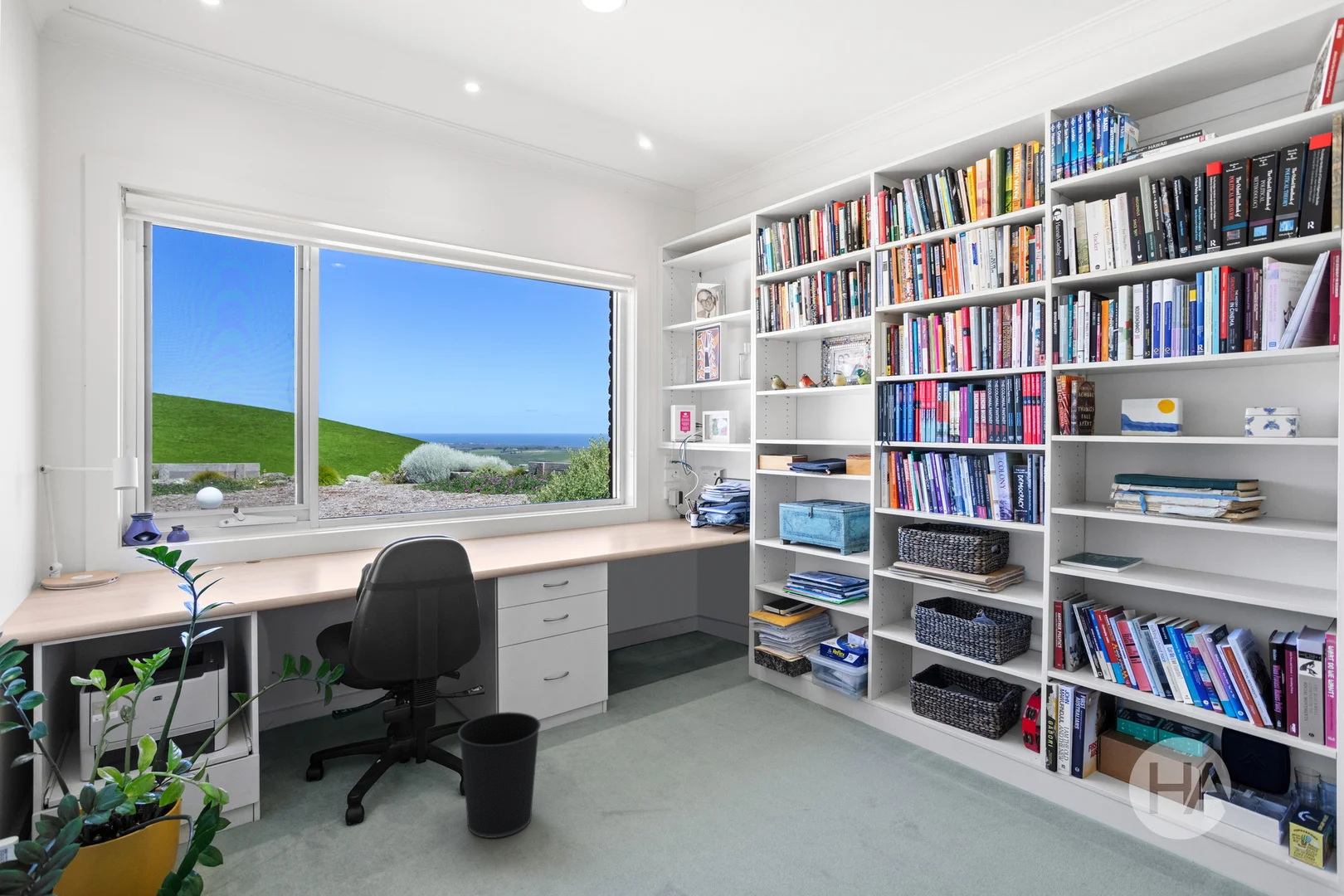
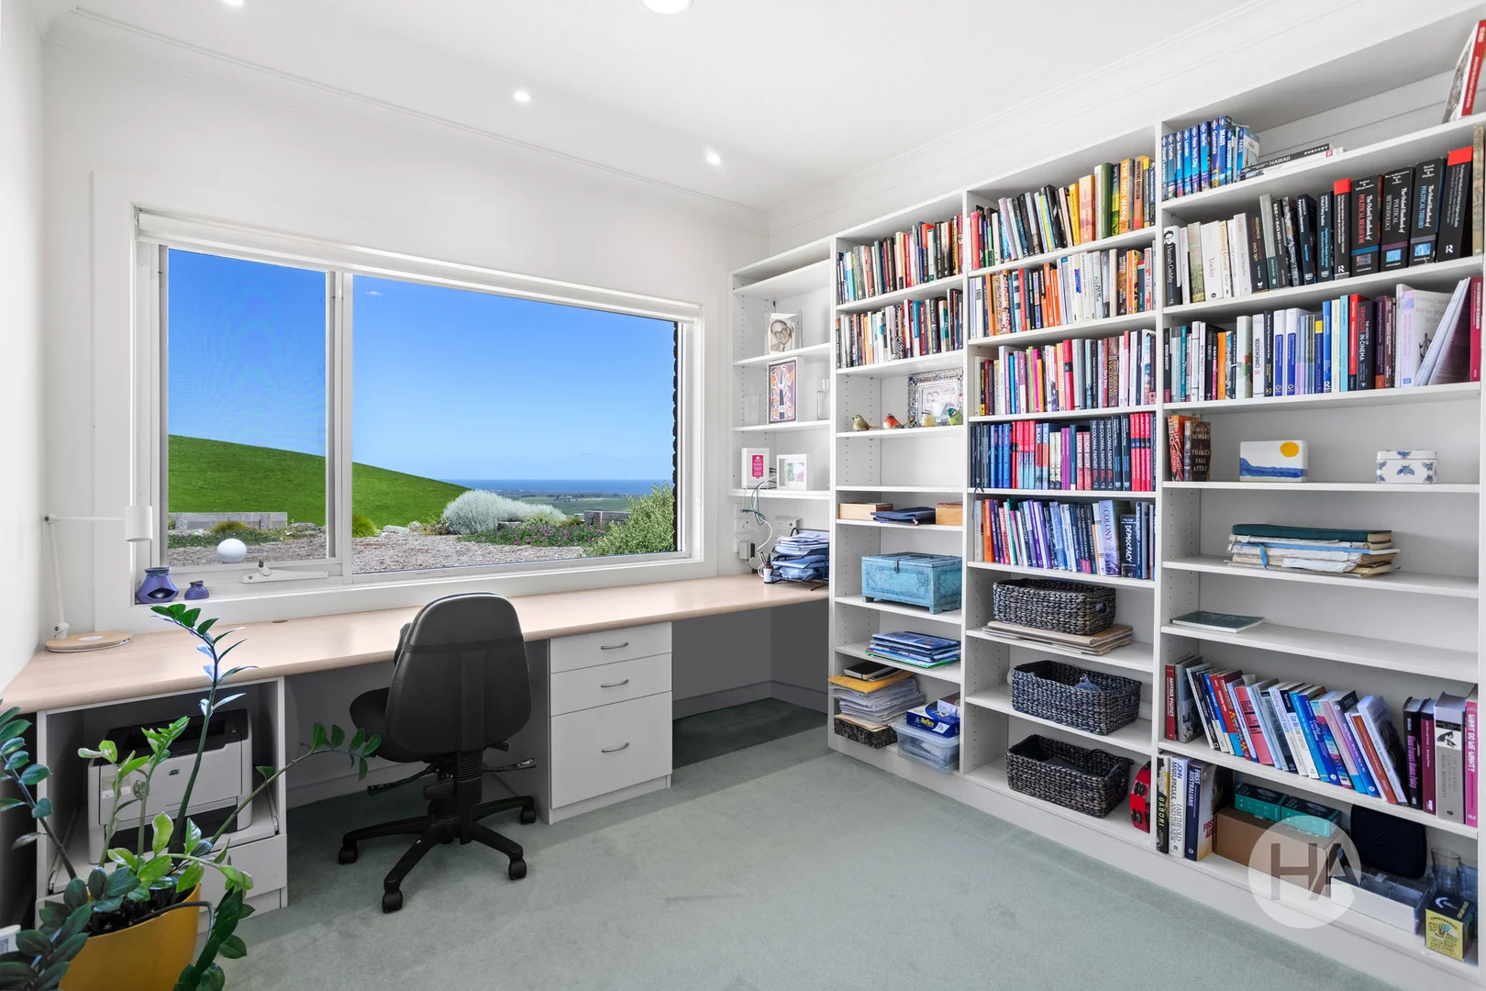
- wastebasket (499, 773)
